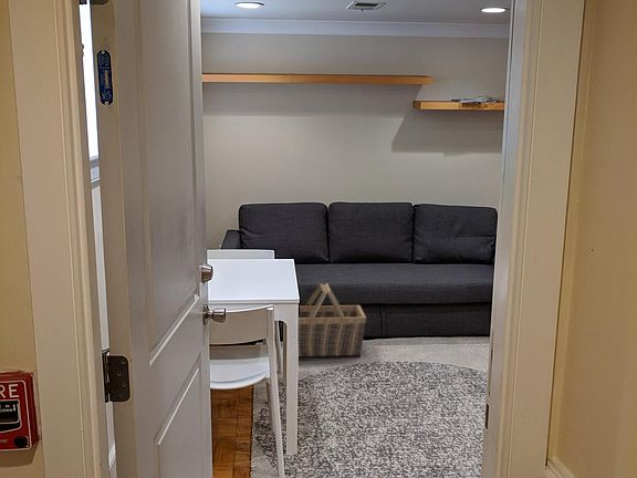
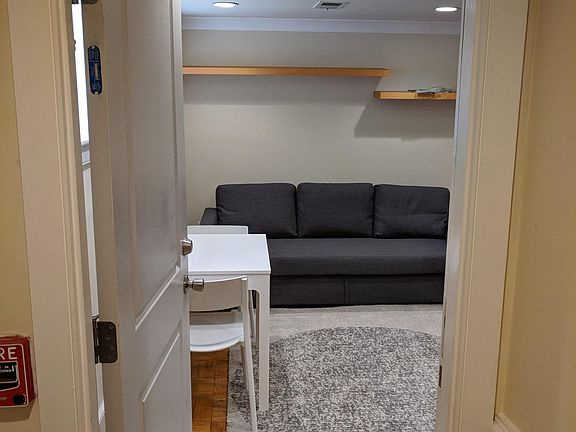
- basket (324, 320)
